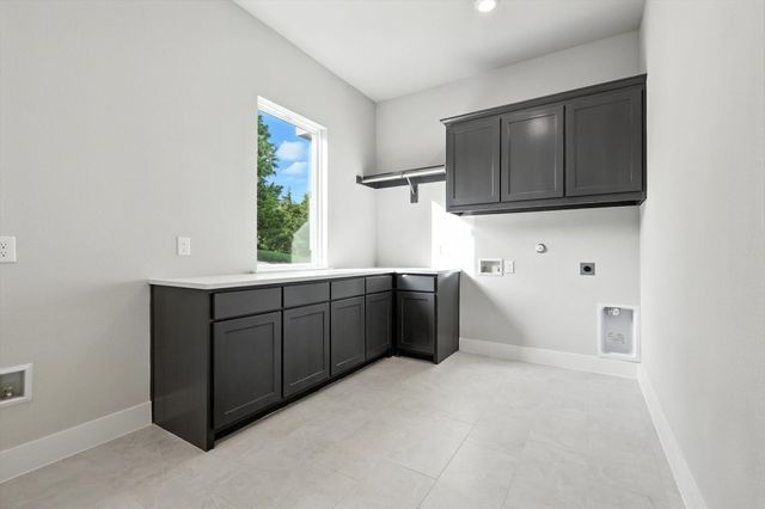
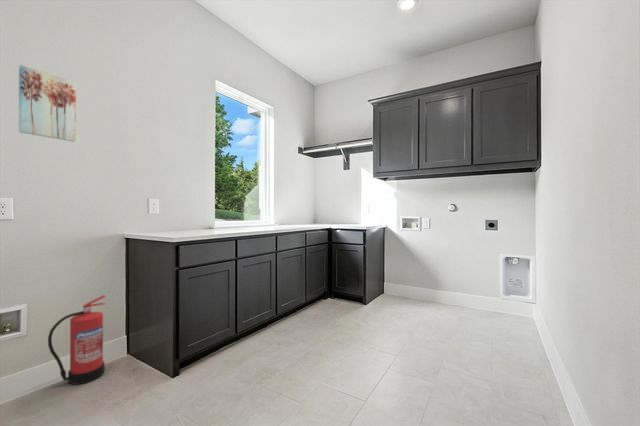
+ fire extinguisher (78, 340)
+ wall art (49, 105)
